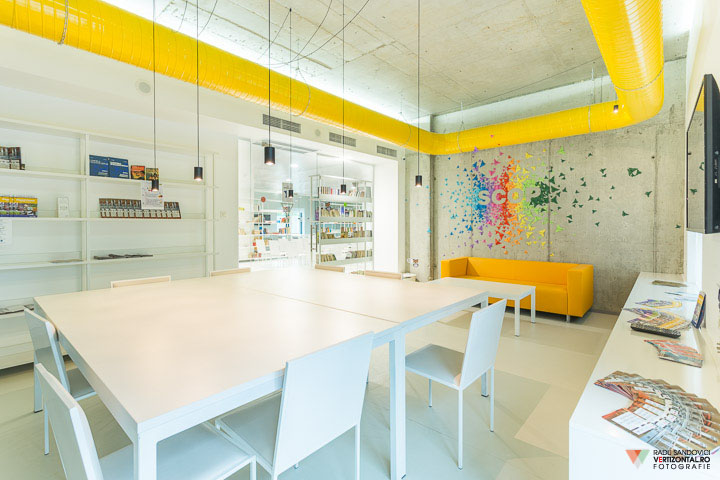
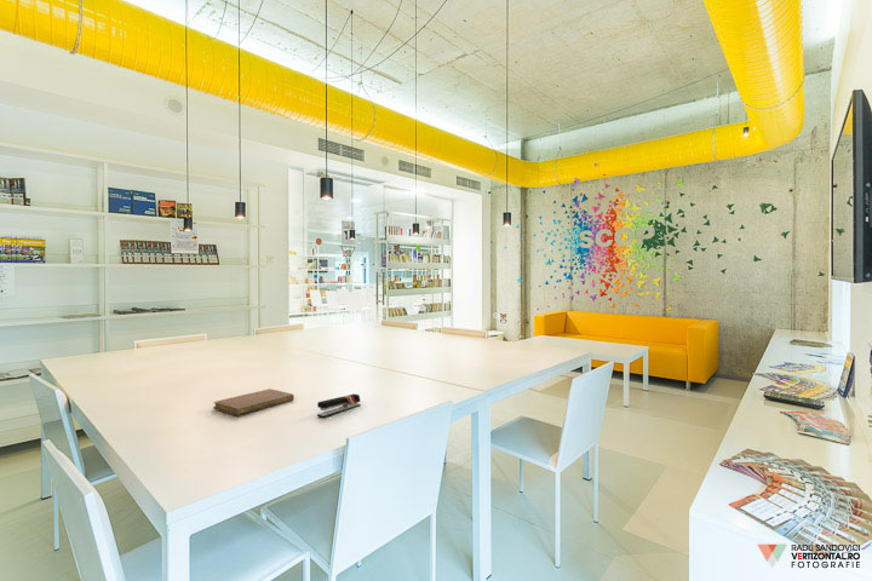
+ notebook (254, 401)
+ stapler (339, 403)
